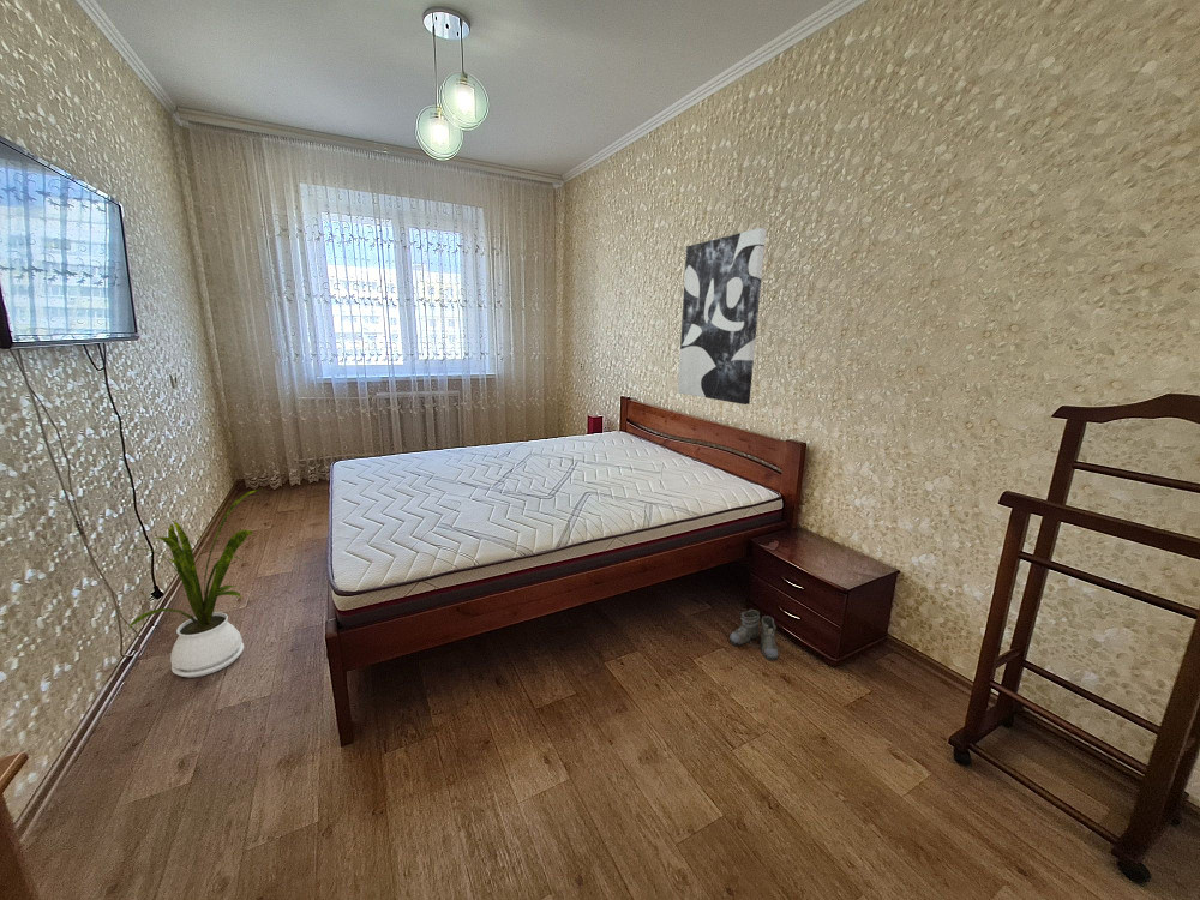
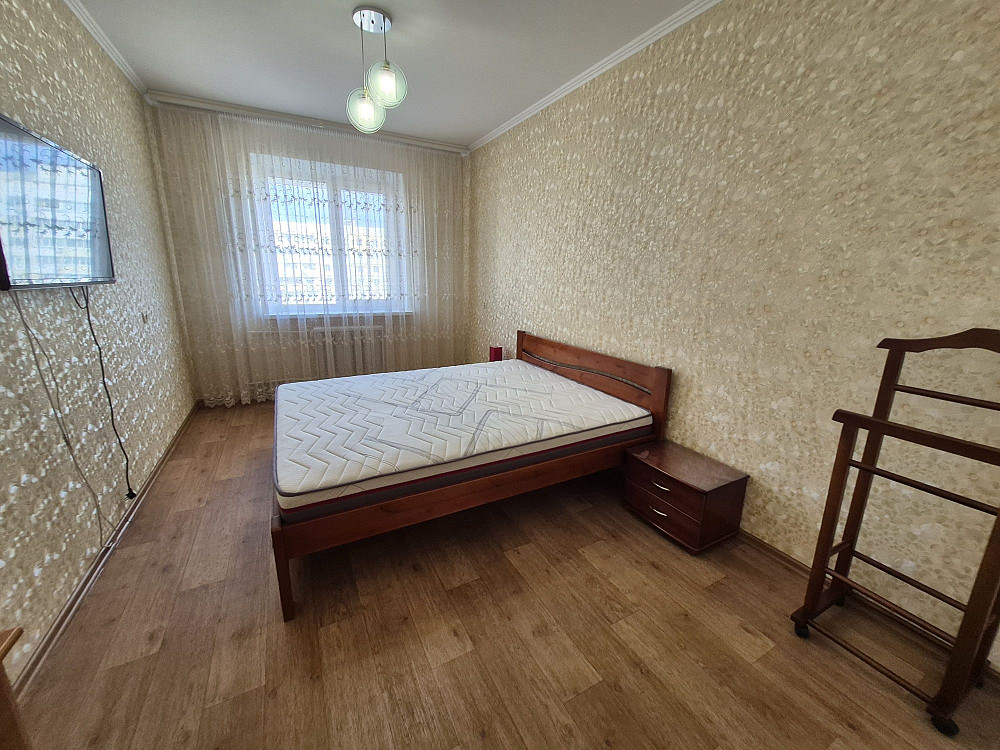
- wall art (716, 320)
- boots (755, 631)
- house plant (204, 583)
